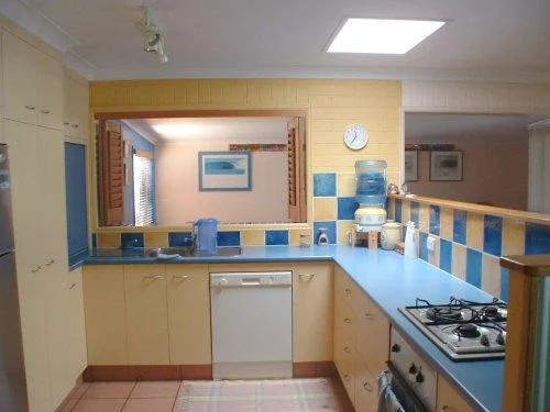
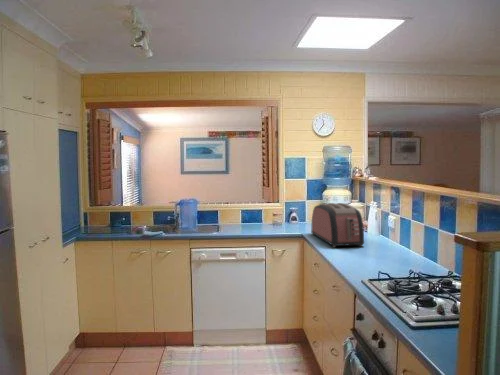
+ toaster (336, 222)
